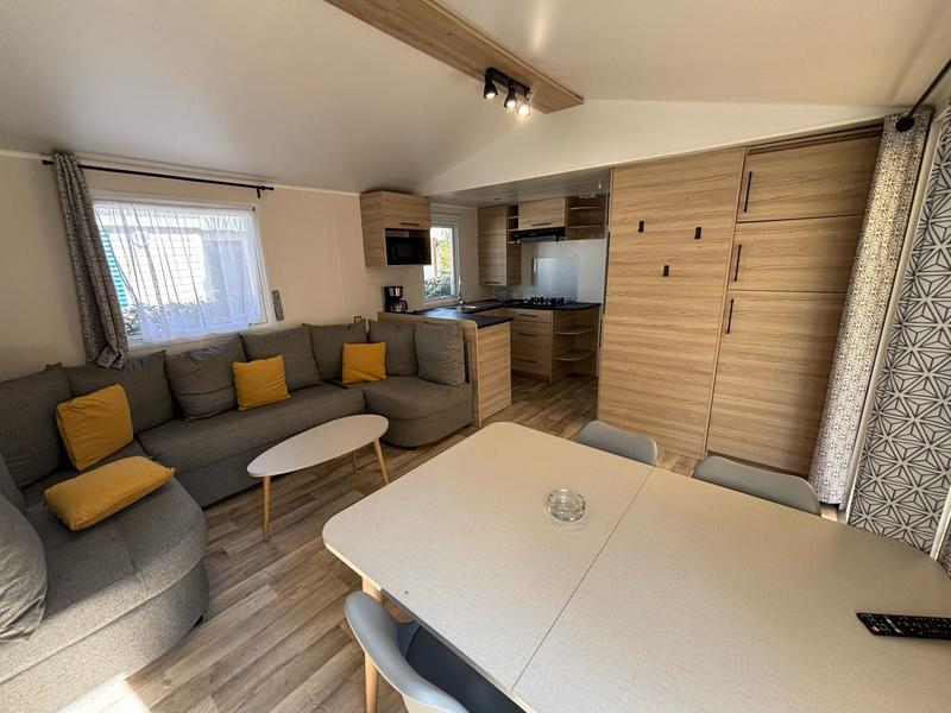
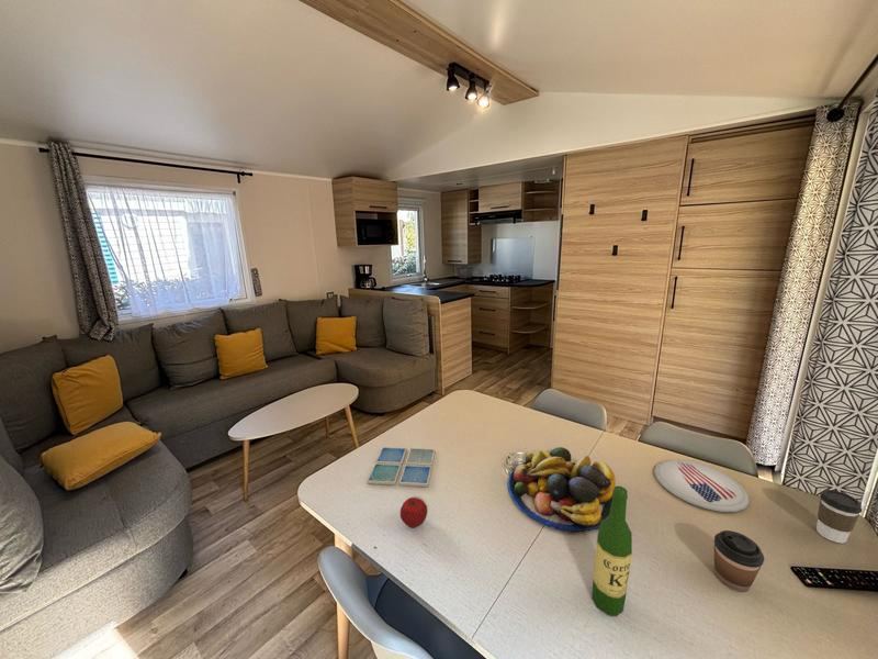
+ wine bottle (614, 548)
+ plate (698, 481)
+ coffee cup (735, 558)
+ apple (414, 511)
+ drink coaster (401, 465)
+ fruit bowl (560, 474)
+ coffee cup (835, 516)
